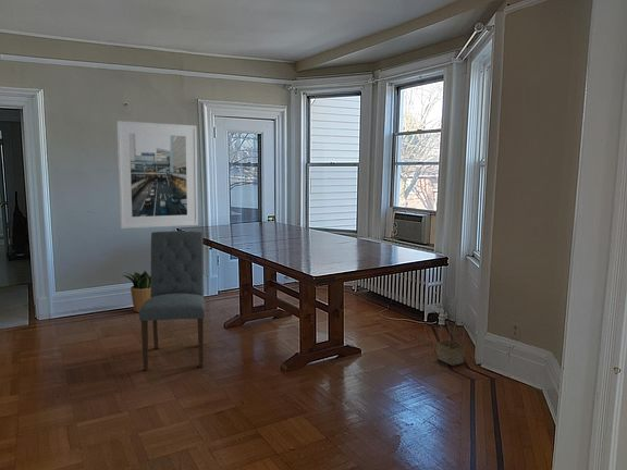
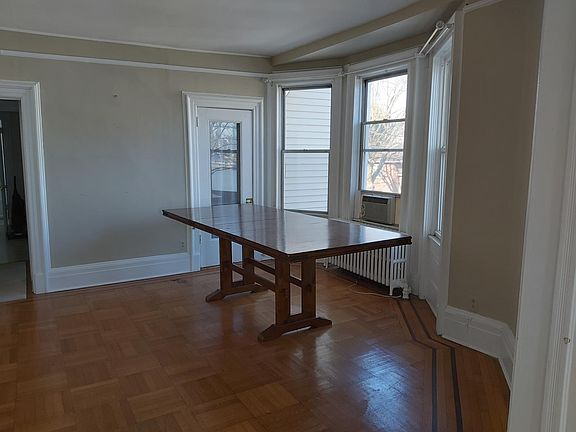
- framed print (159, 175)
- basket (452, 341)
- potted plant (144, 289)
- dining chair (175, 296)
